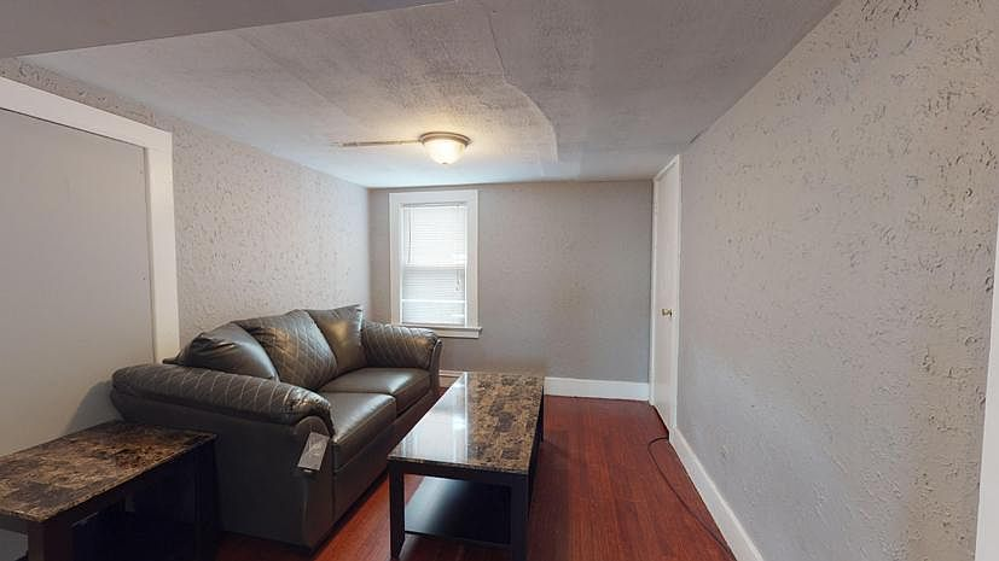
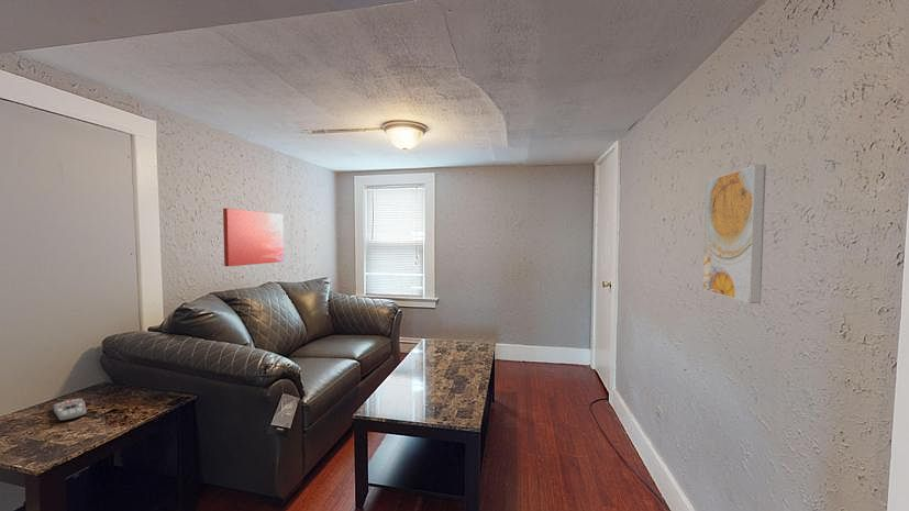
+ remote control (70, 409)
+ wall art (256, 237)
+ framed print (730, 235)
